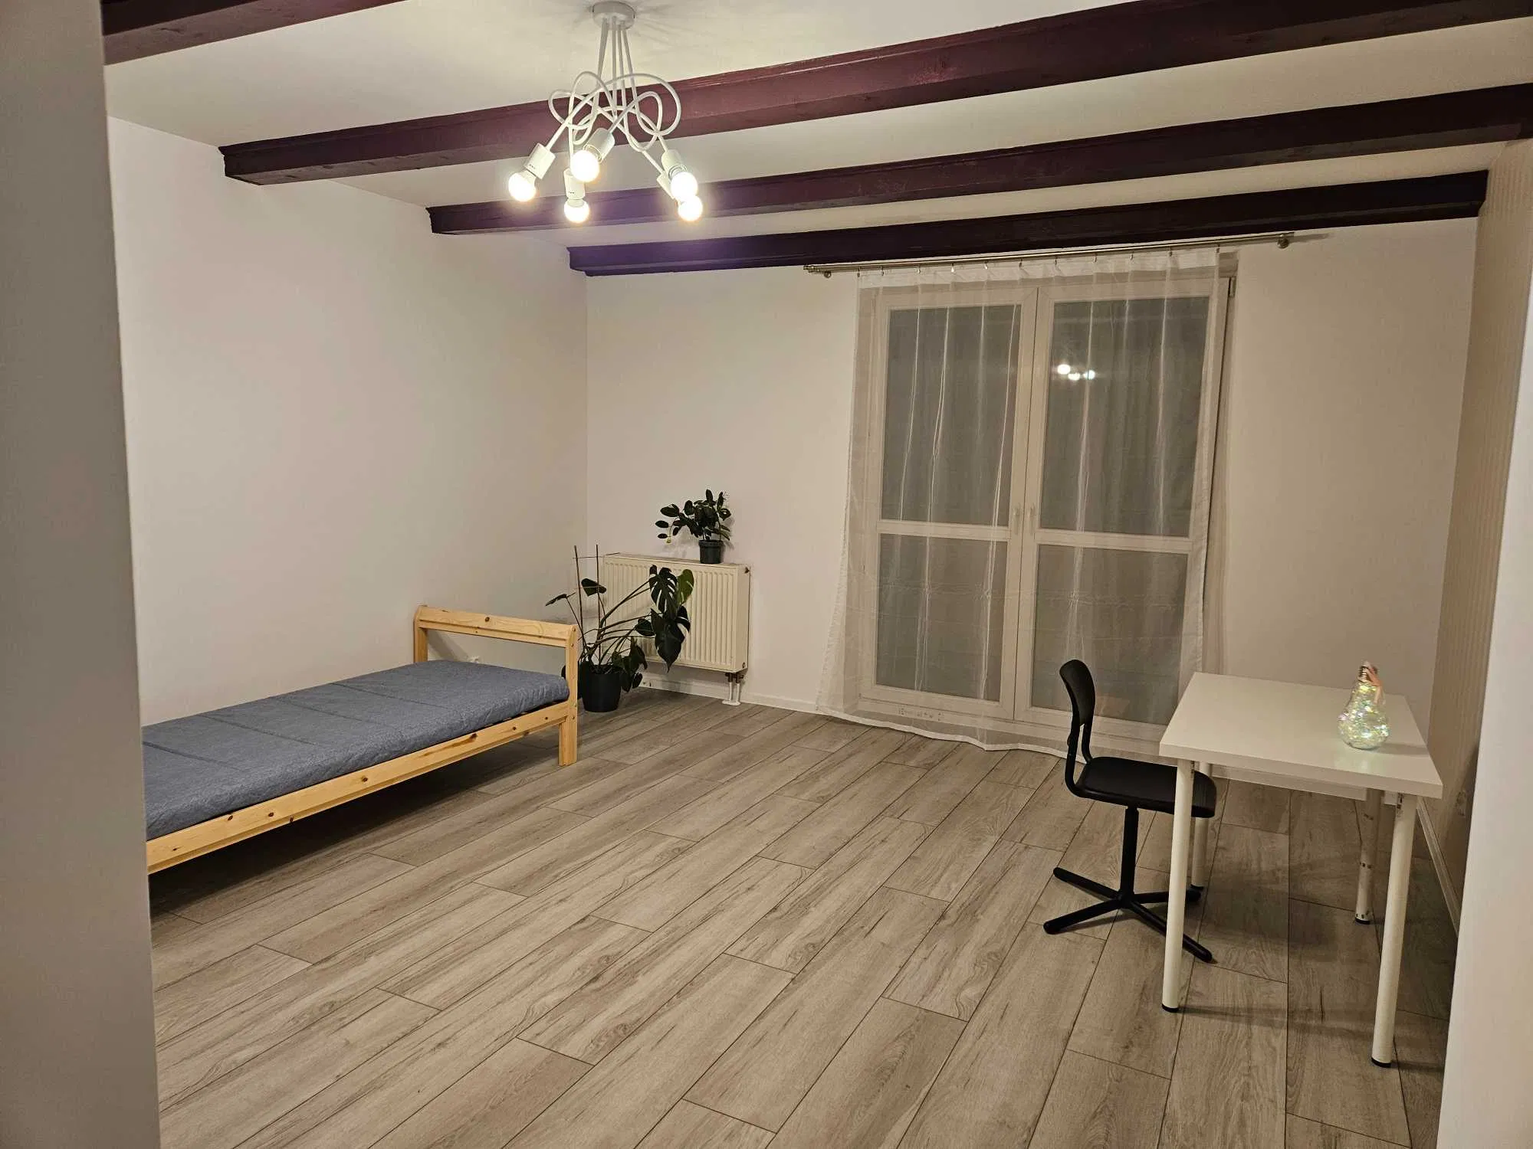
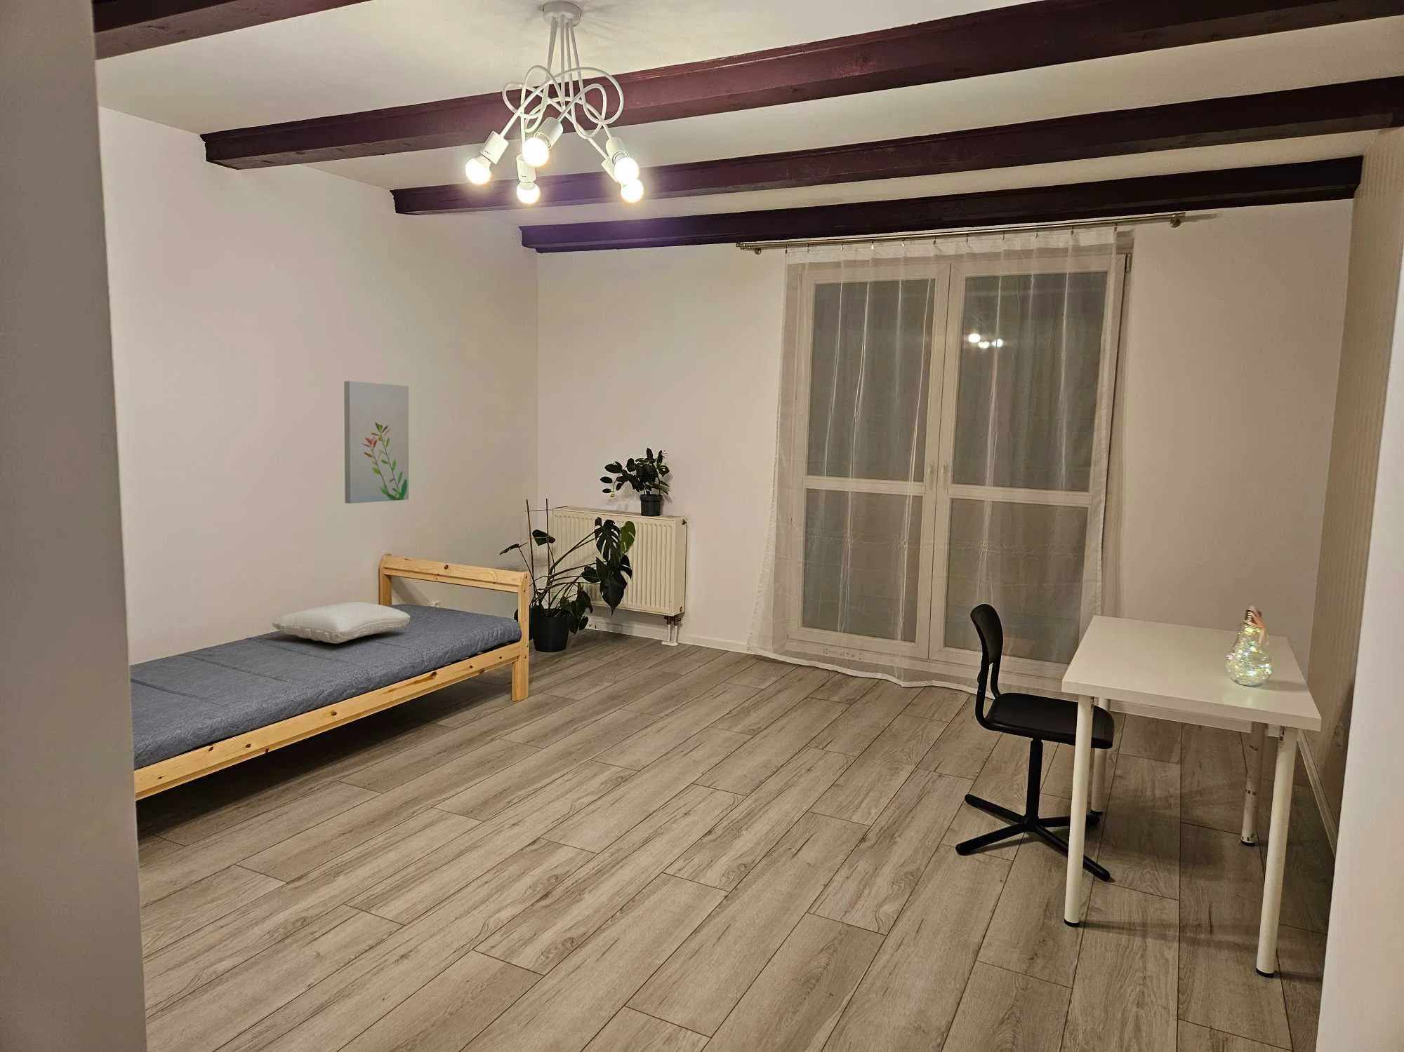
+ wall art (378, 442)
+ pillow (343, 621)
